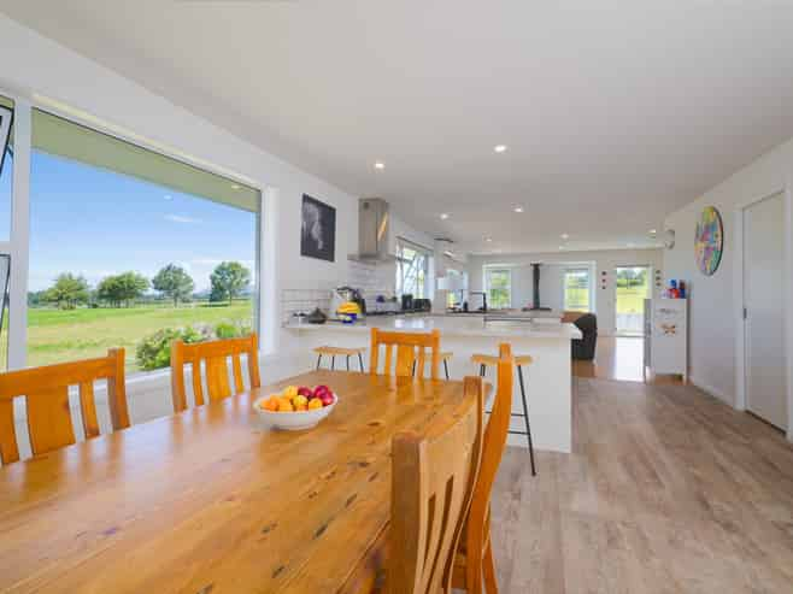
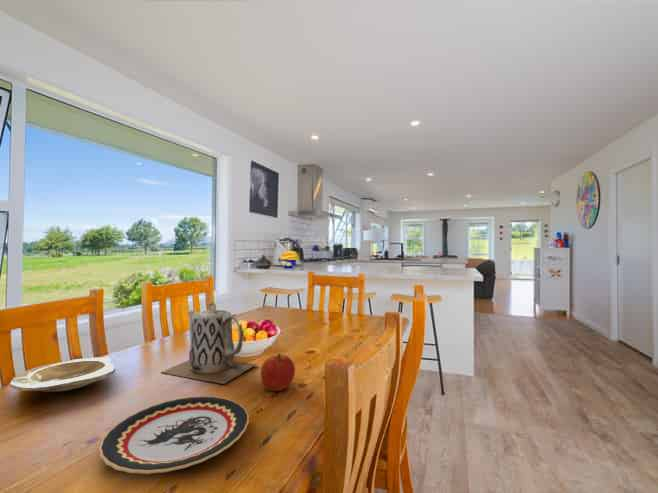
+ apple (277, 370)
+ plate (180, 431)
+ plate (67, 376)
+ teapot (210, 335)
